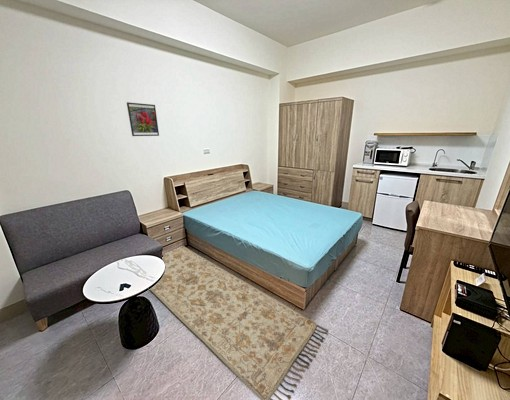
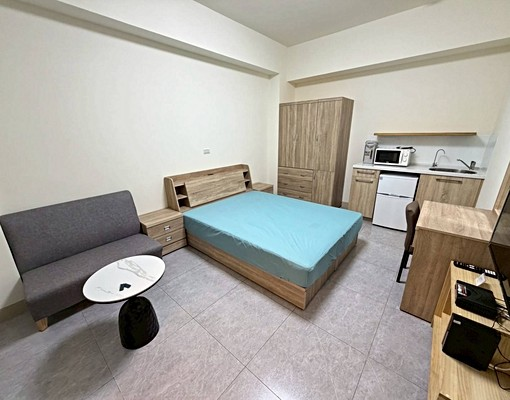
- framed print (143, 120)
- rug (201, 288)
